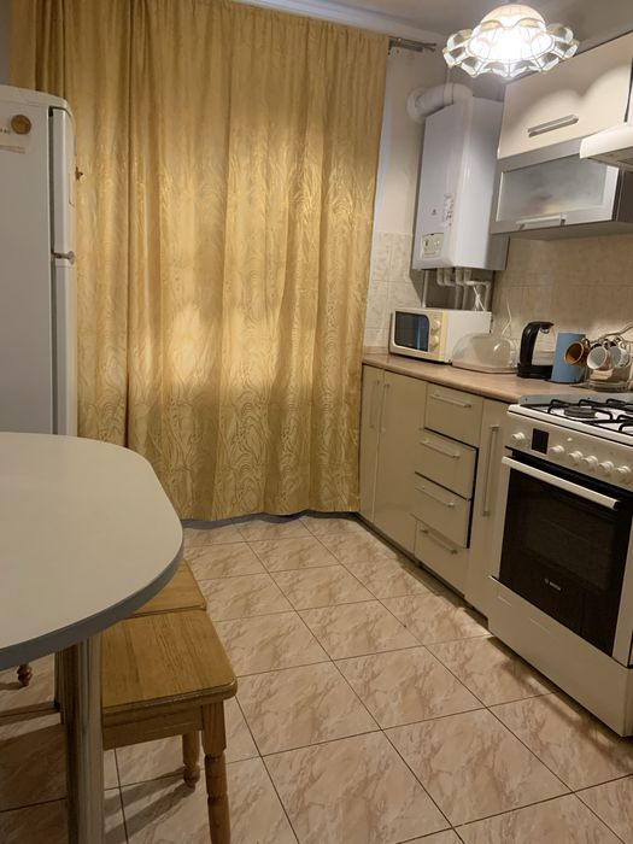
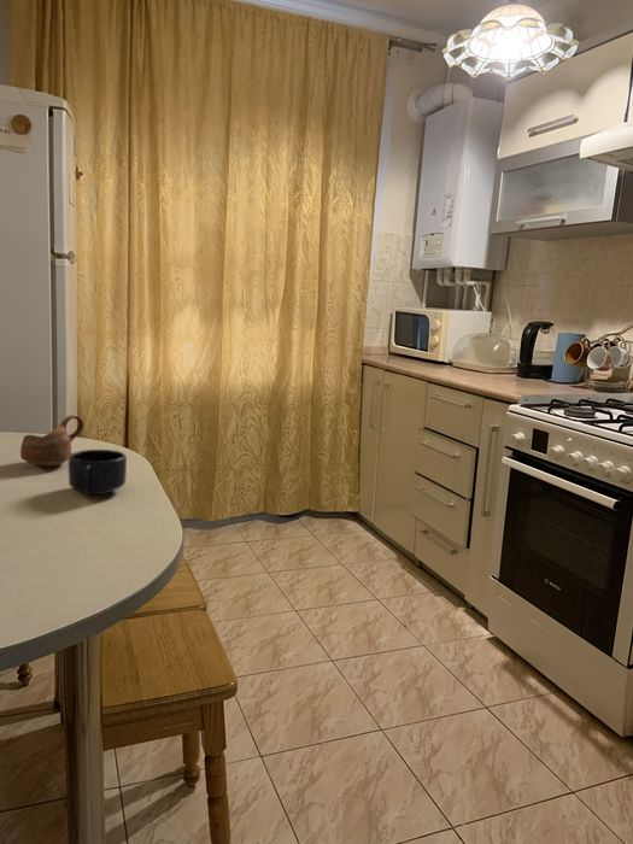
+ cup (53, 441)
+ mug (95, 474)
